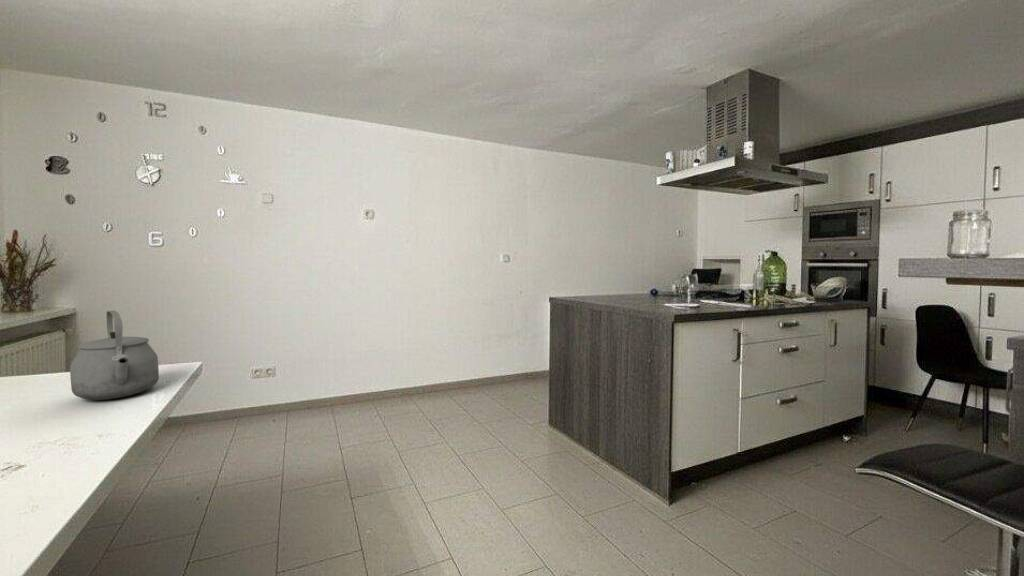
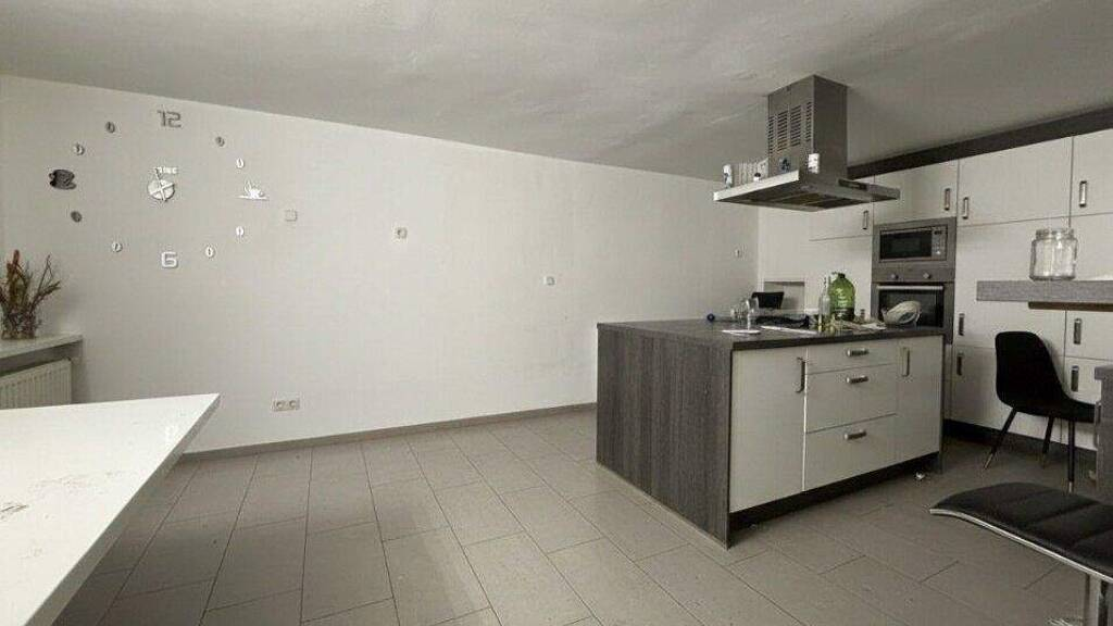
- tea kettle (116, 354)
